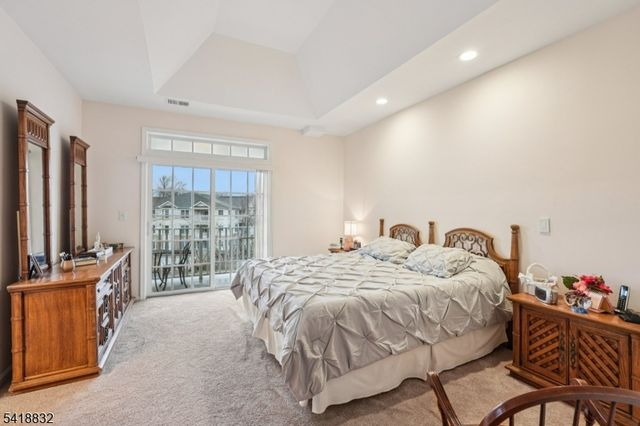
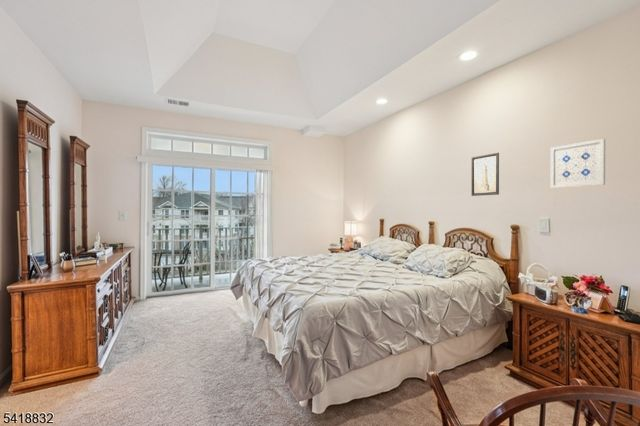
+ wall art (484, 175)
+ wall art (576, 165)
